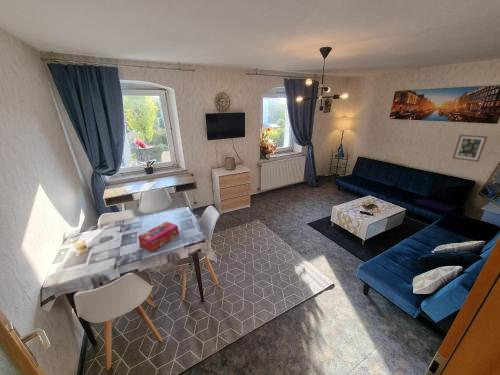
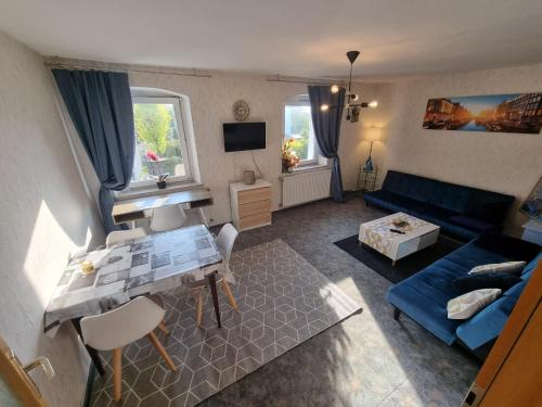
- tissue box (159, 235)
- wall art (469, 148)
